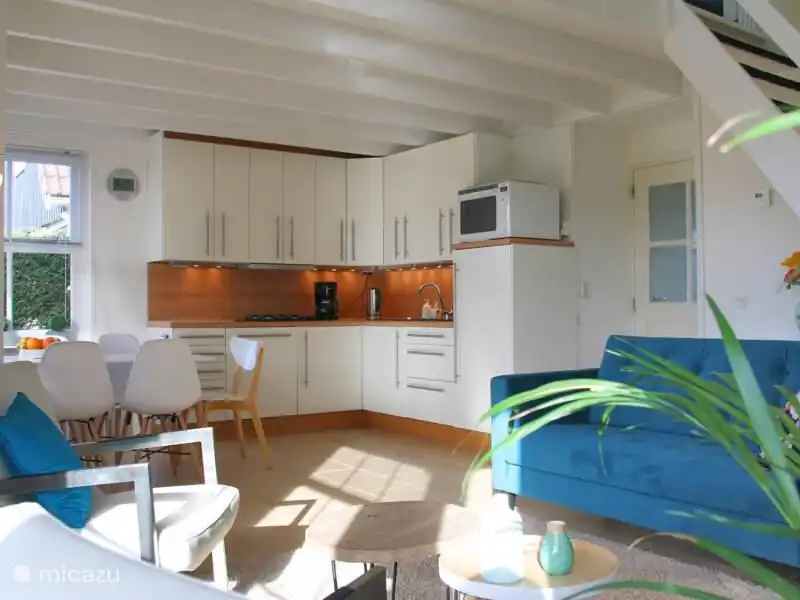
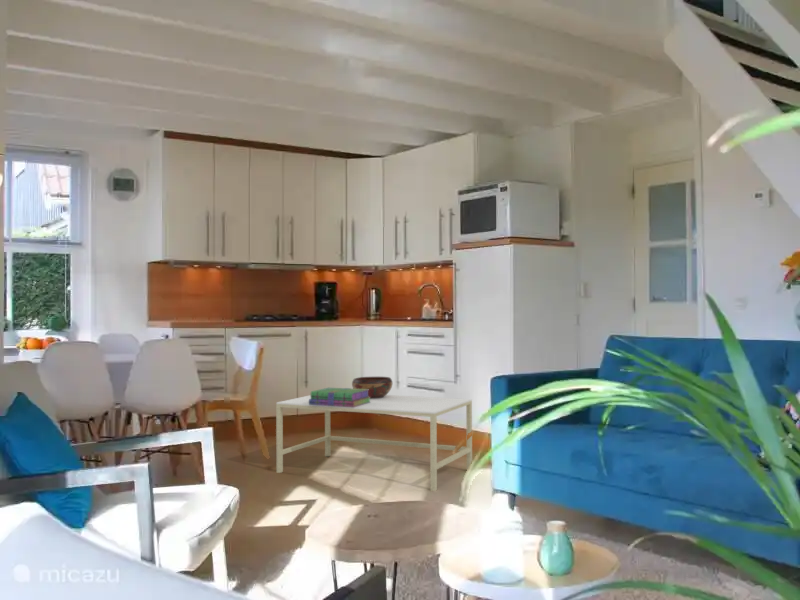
+ coffee table (375, 439)
+ stack of books (340, 396)
+ decorative bowl (372, 387)
